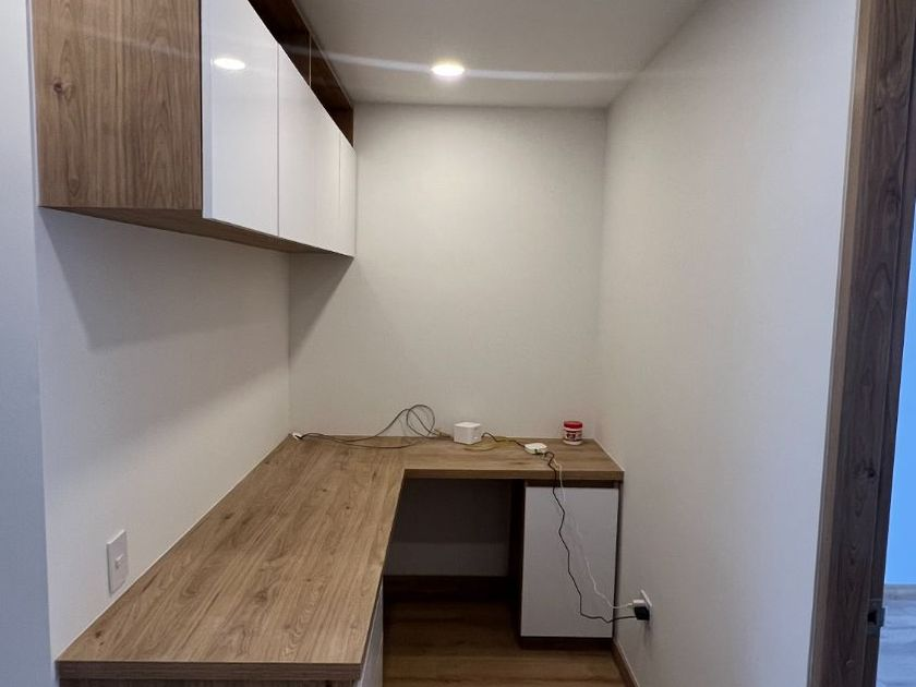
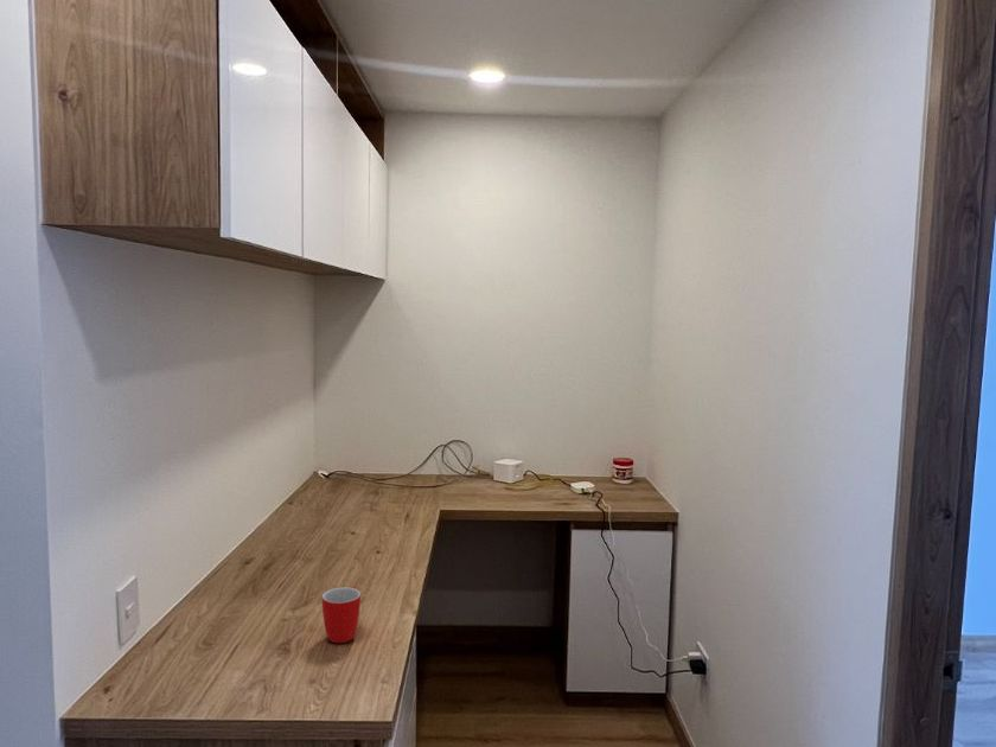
+ mug (344, 612)
